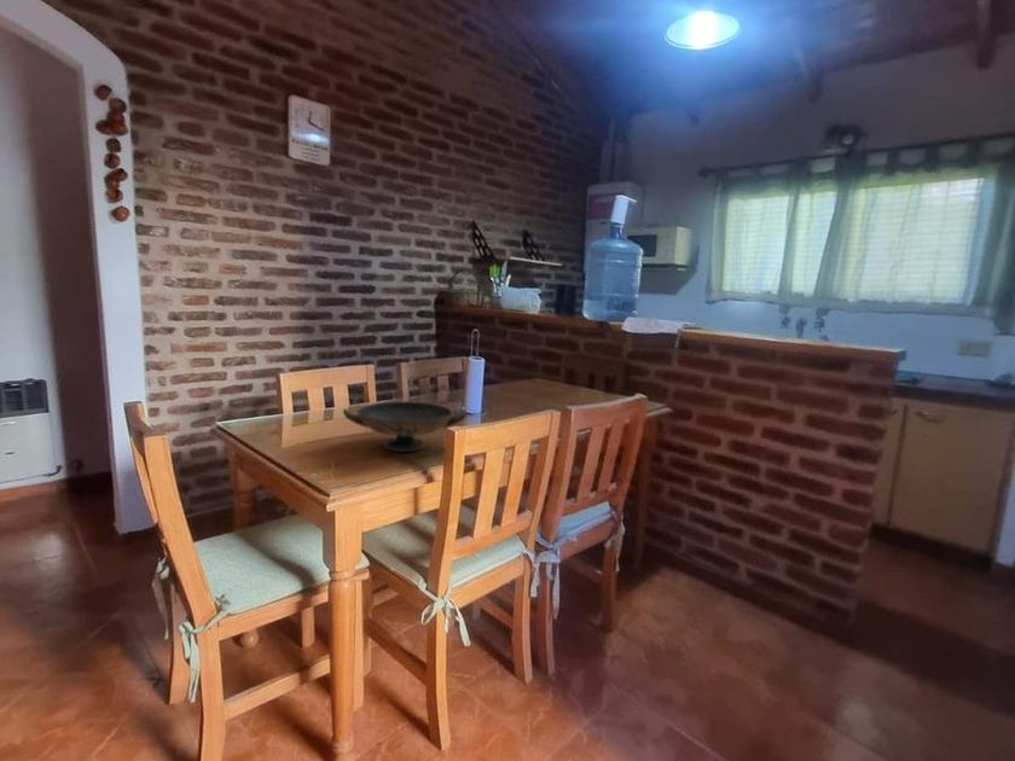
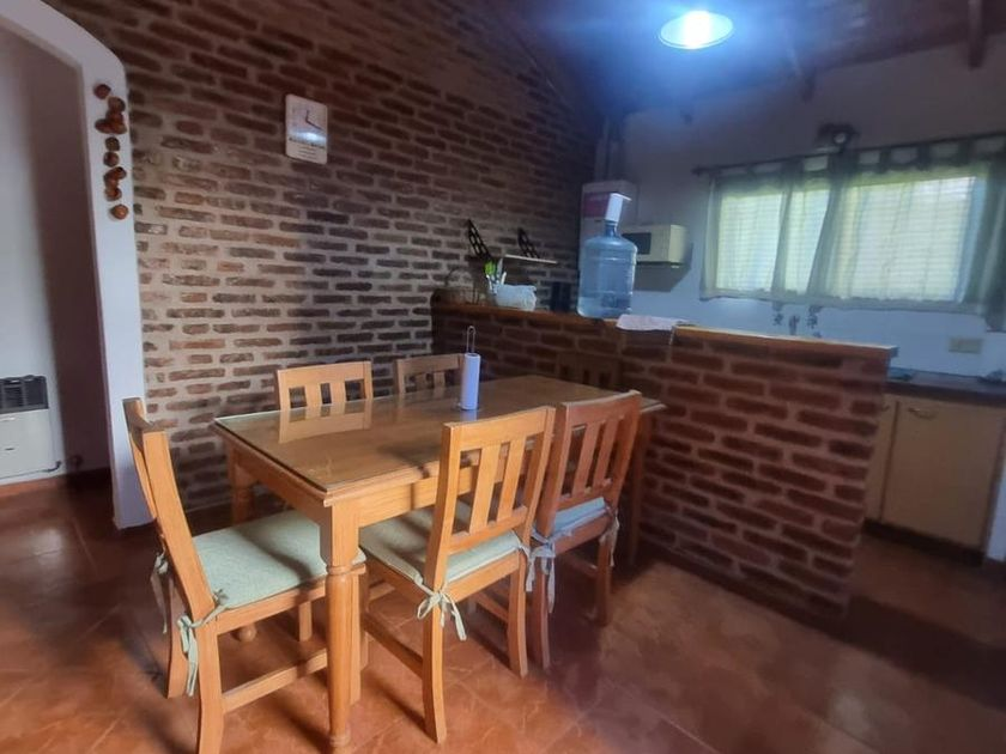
- decorative bowl (405, 428)
